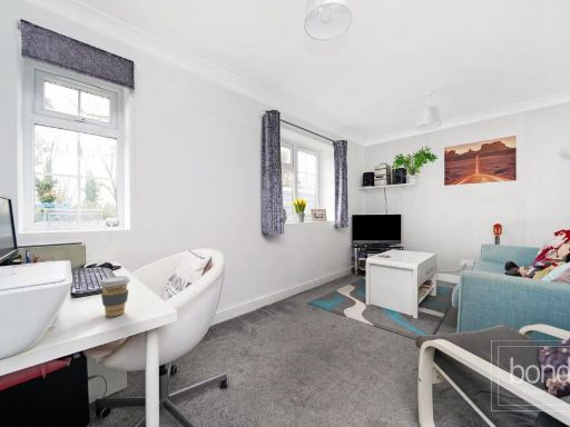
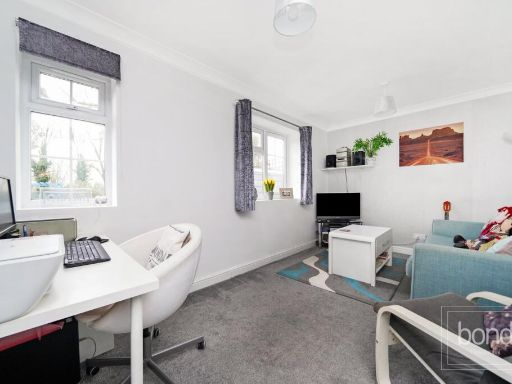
- coffee cup (115, 296)
